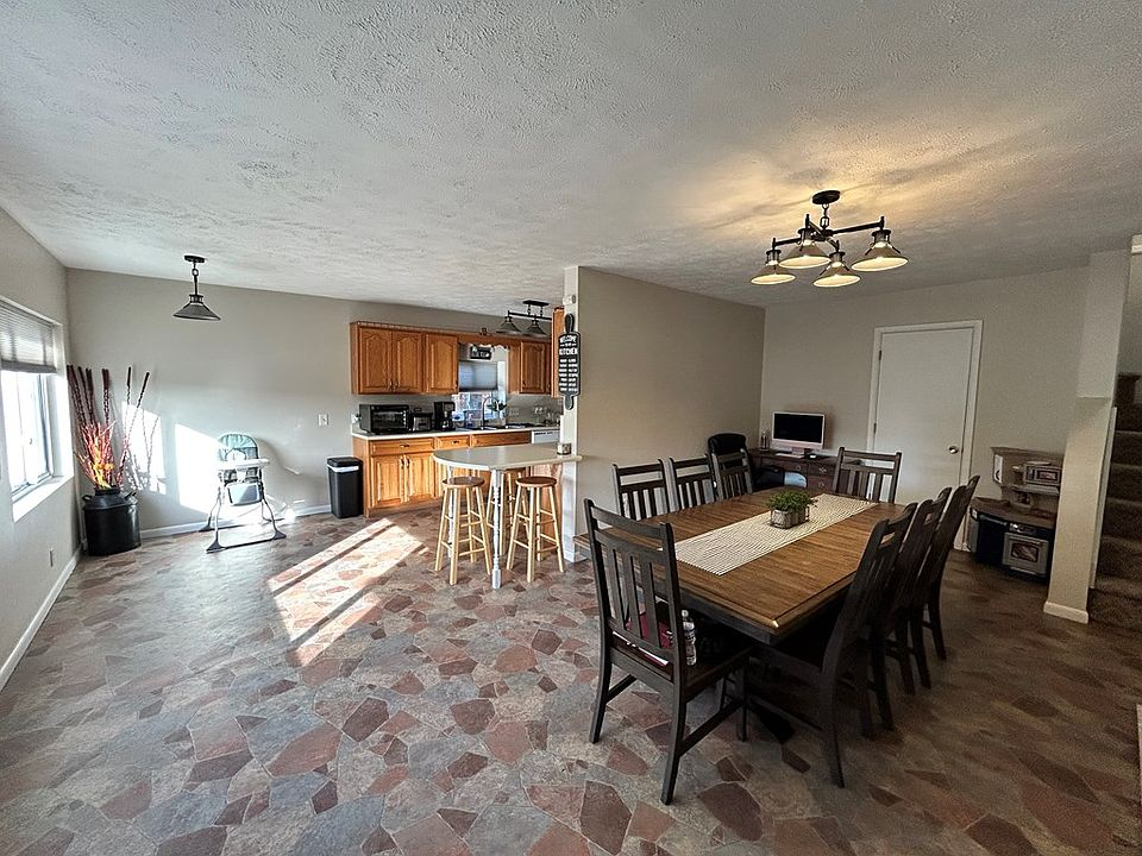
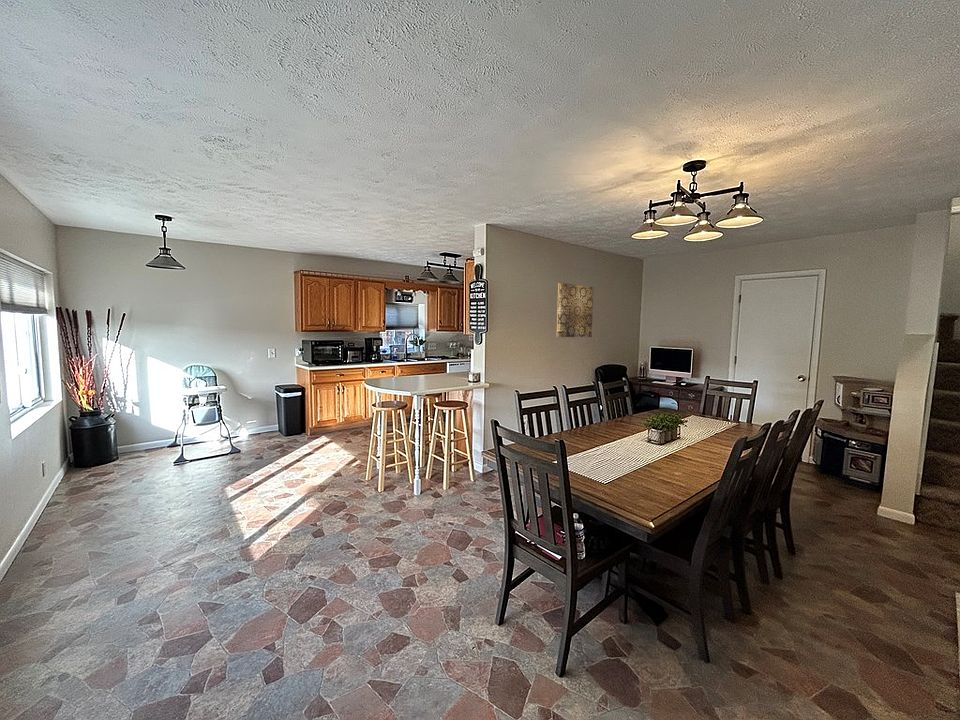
+ wall art (575, 311)
